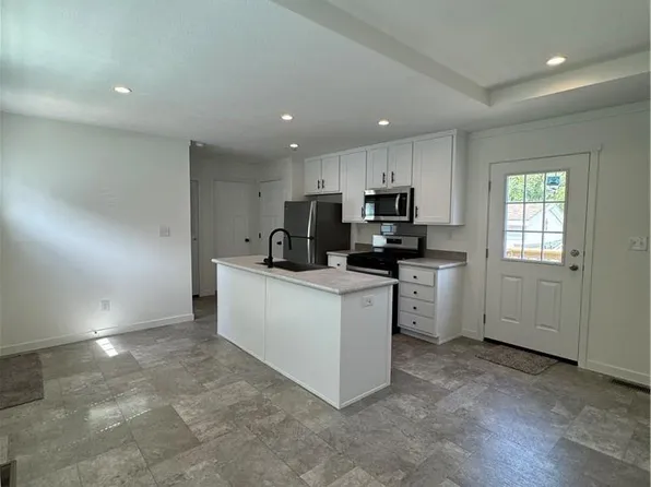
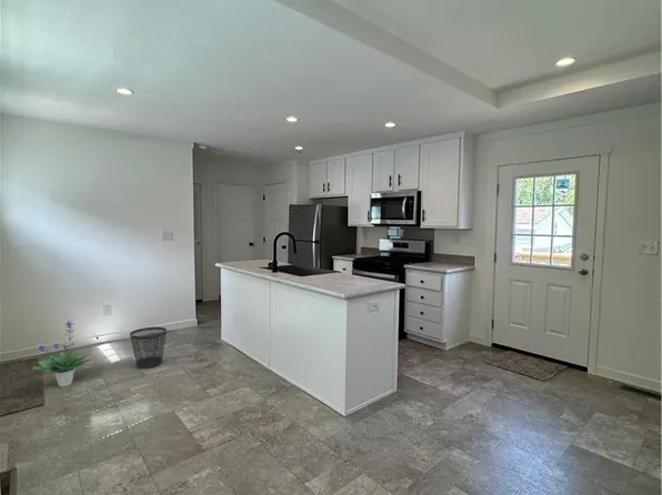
+ potted plant (62, 353)
+ wastebasket (149, 347)
